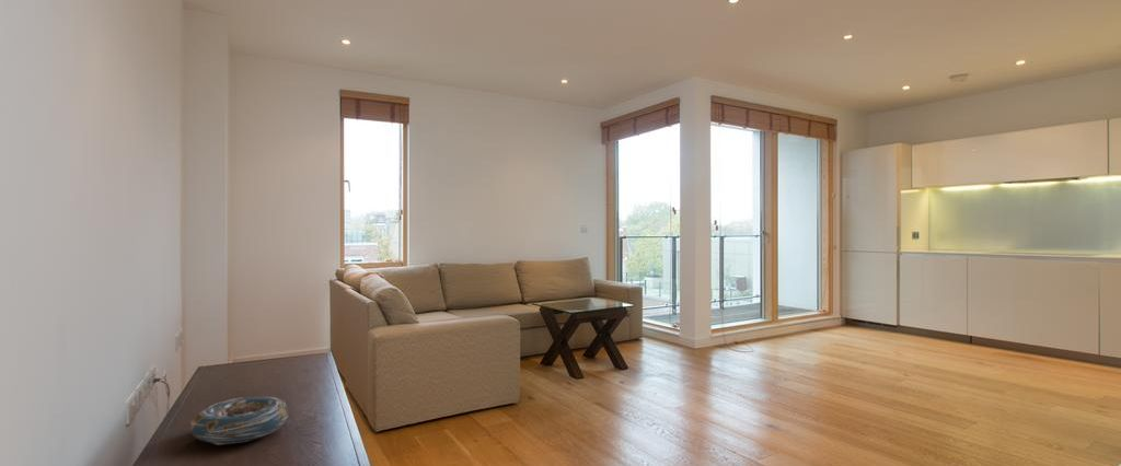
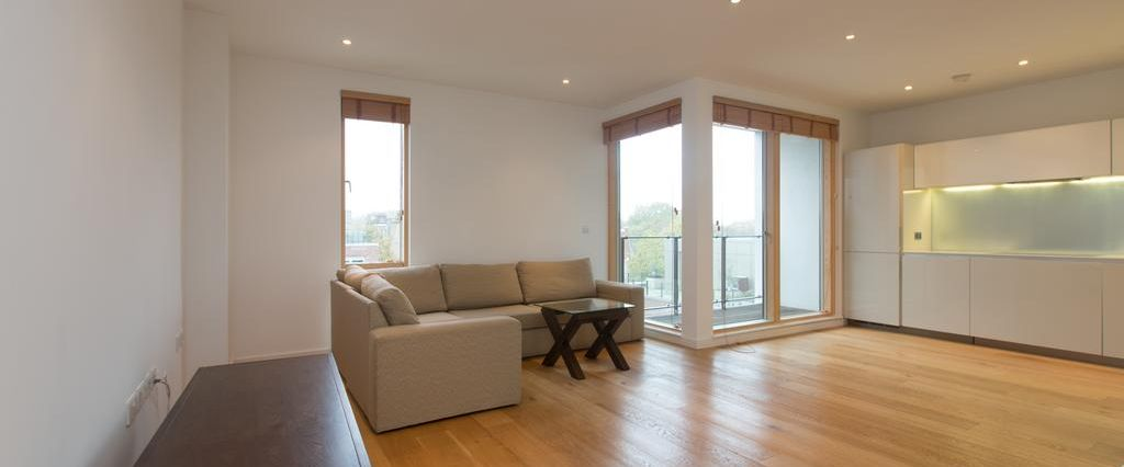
- decorative bowl (241, 418)
